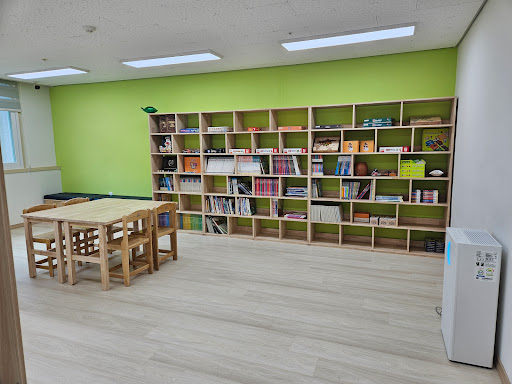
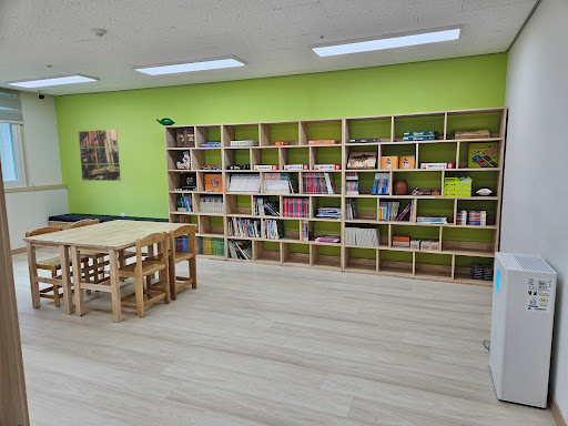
+ wall art (99, 155)
